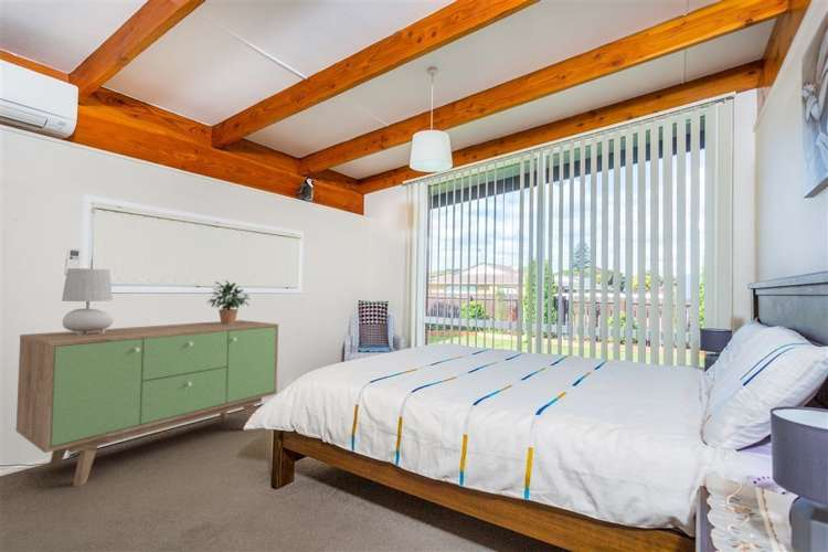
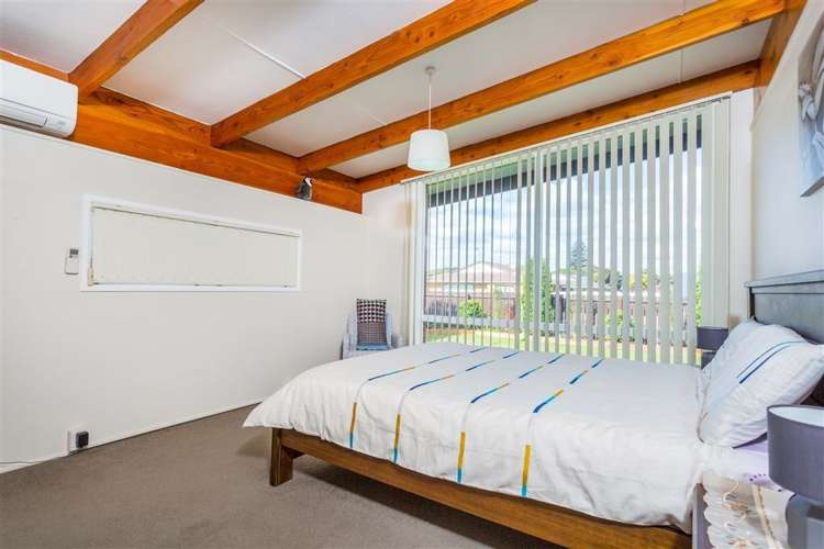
- table lamp (88, 300)
- sideboard (169, 385)
- potted plant (229, 301)
